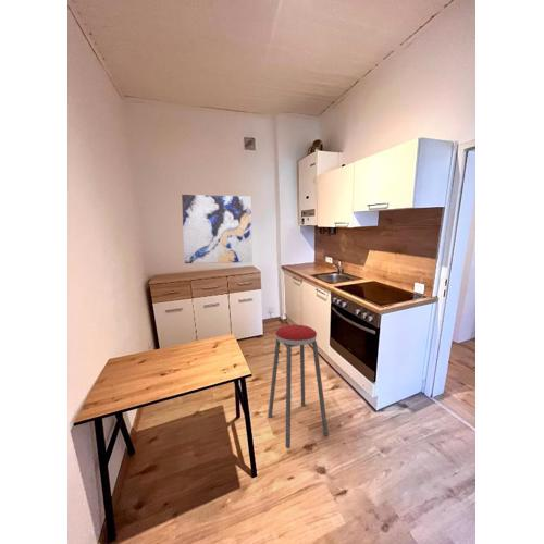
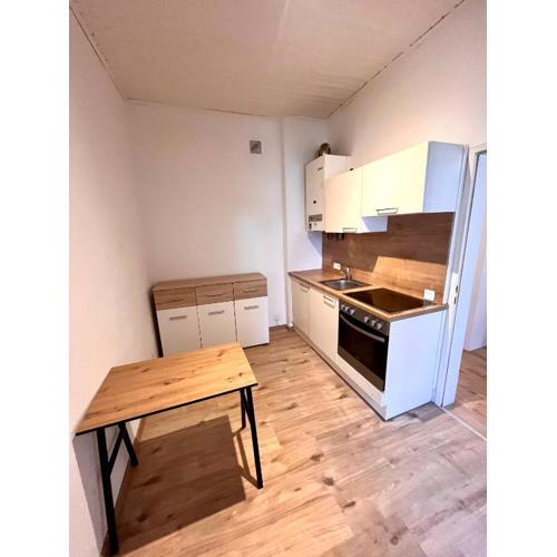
- music stool (300, 376)
- wall art (218, 230)
